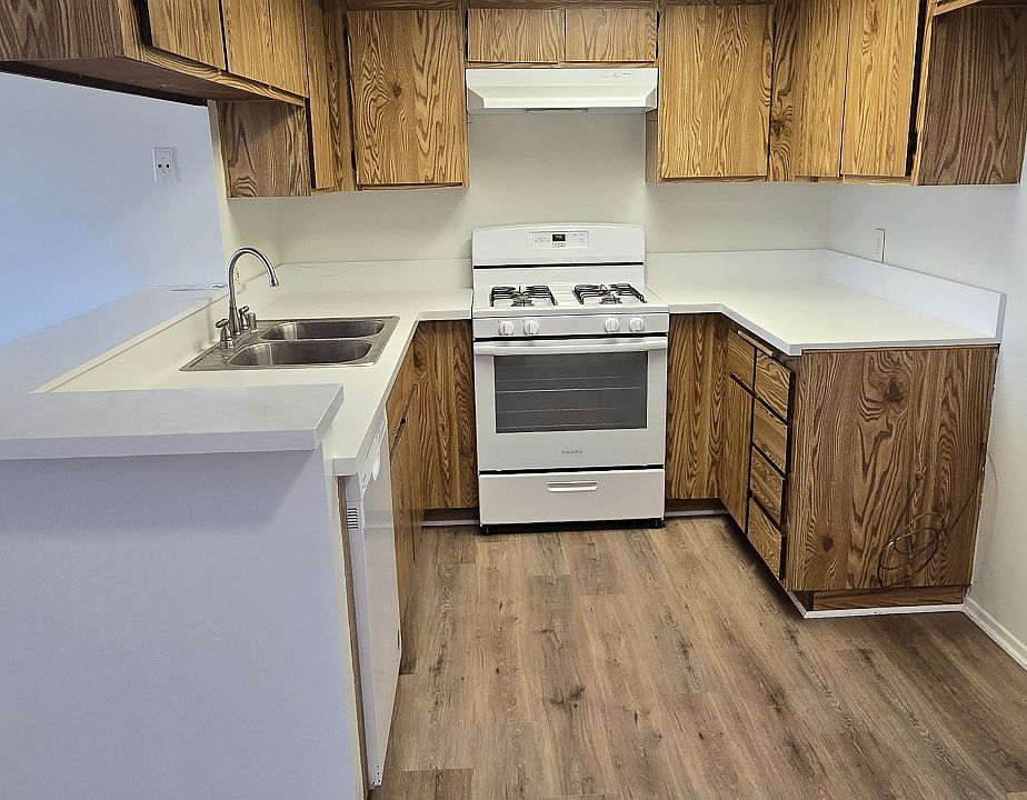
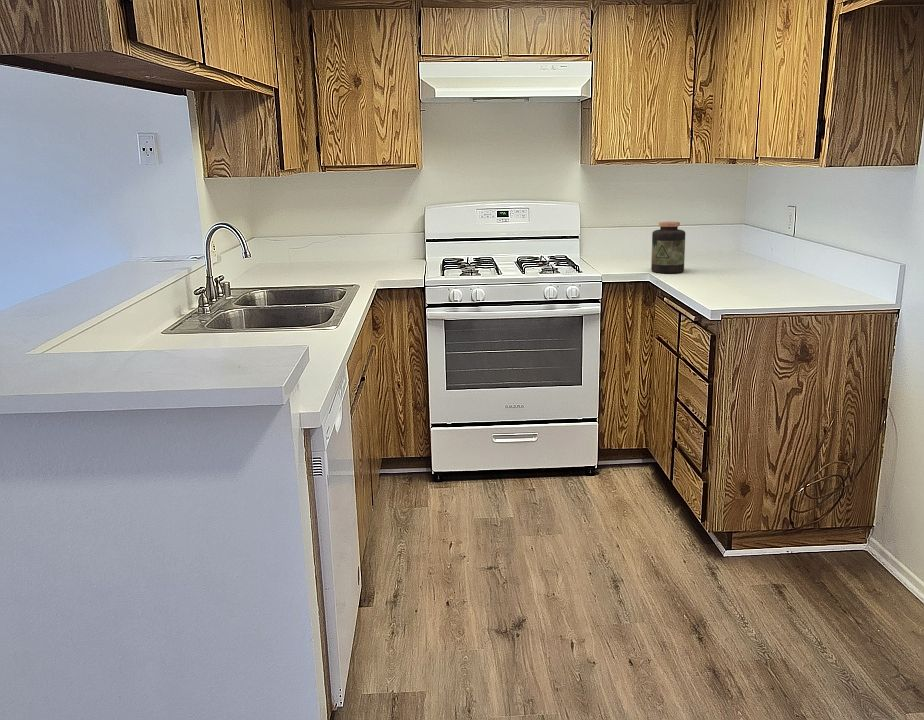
+ jar (668, 246)
